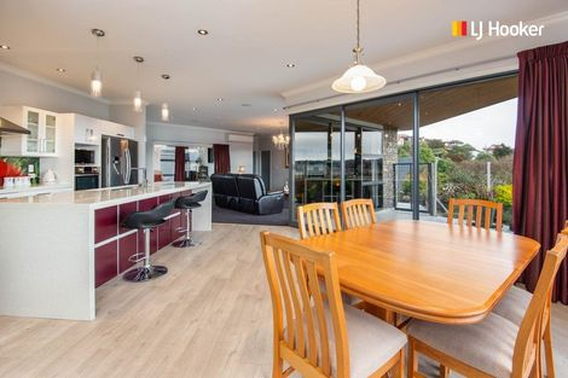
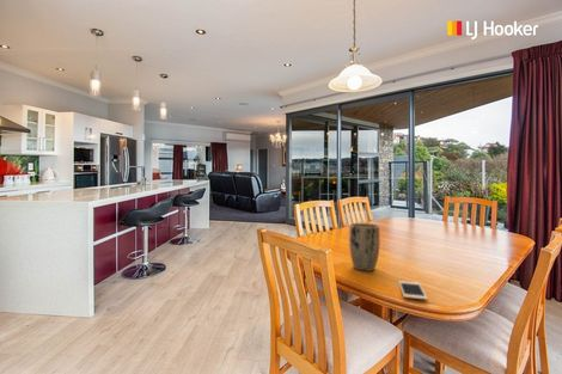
+ cell phone (411, 289)
+ plant pot (364, 246)
